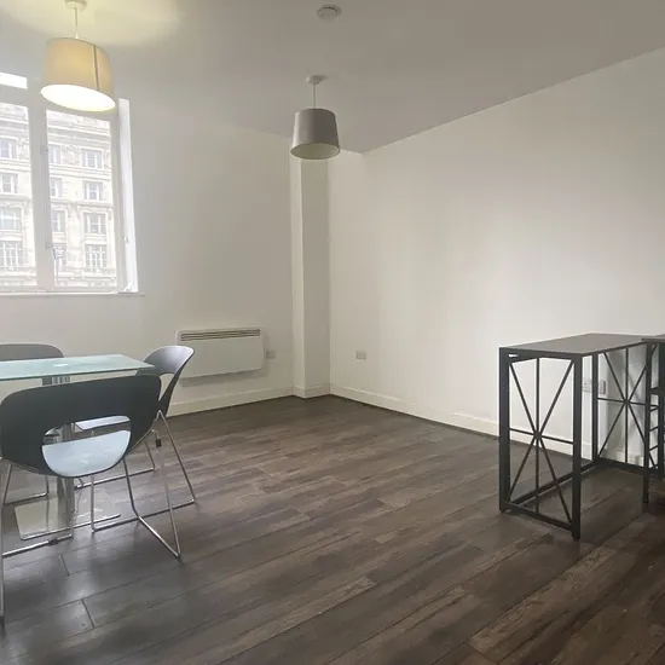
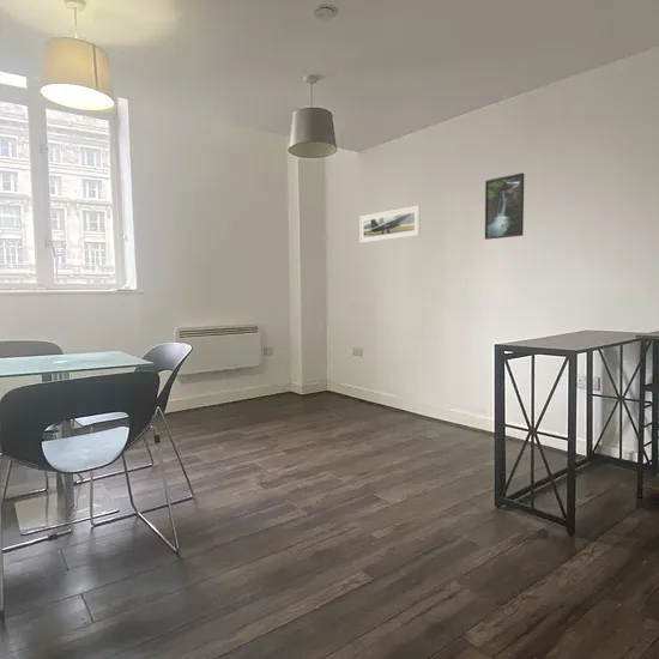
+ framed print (503, 207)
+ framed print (387, 225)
